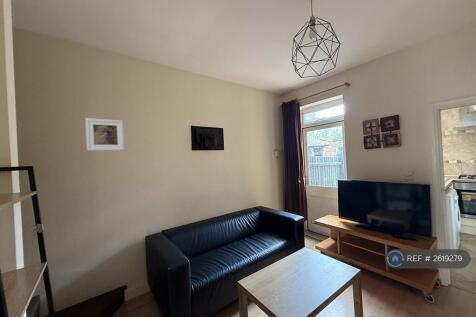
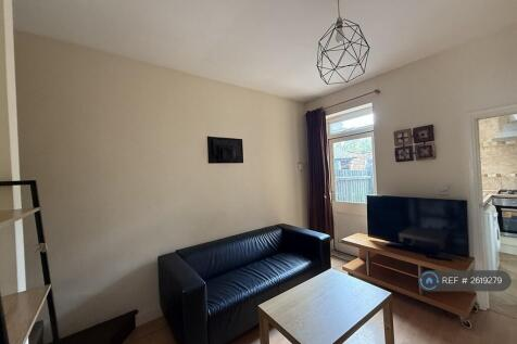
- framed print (105, 134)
